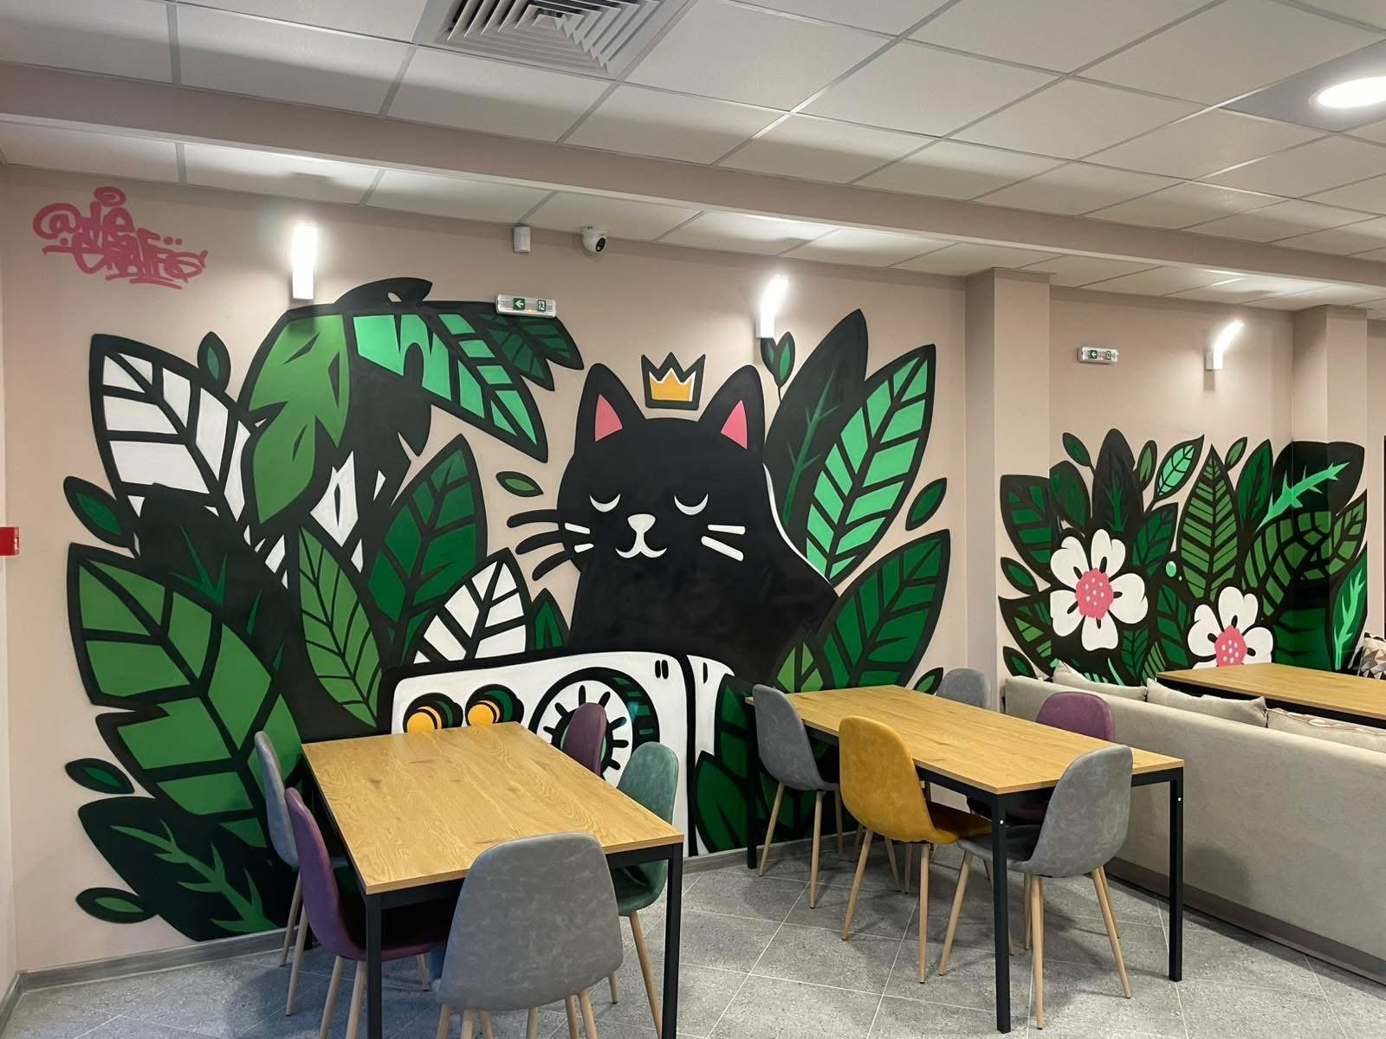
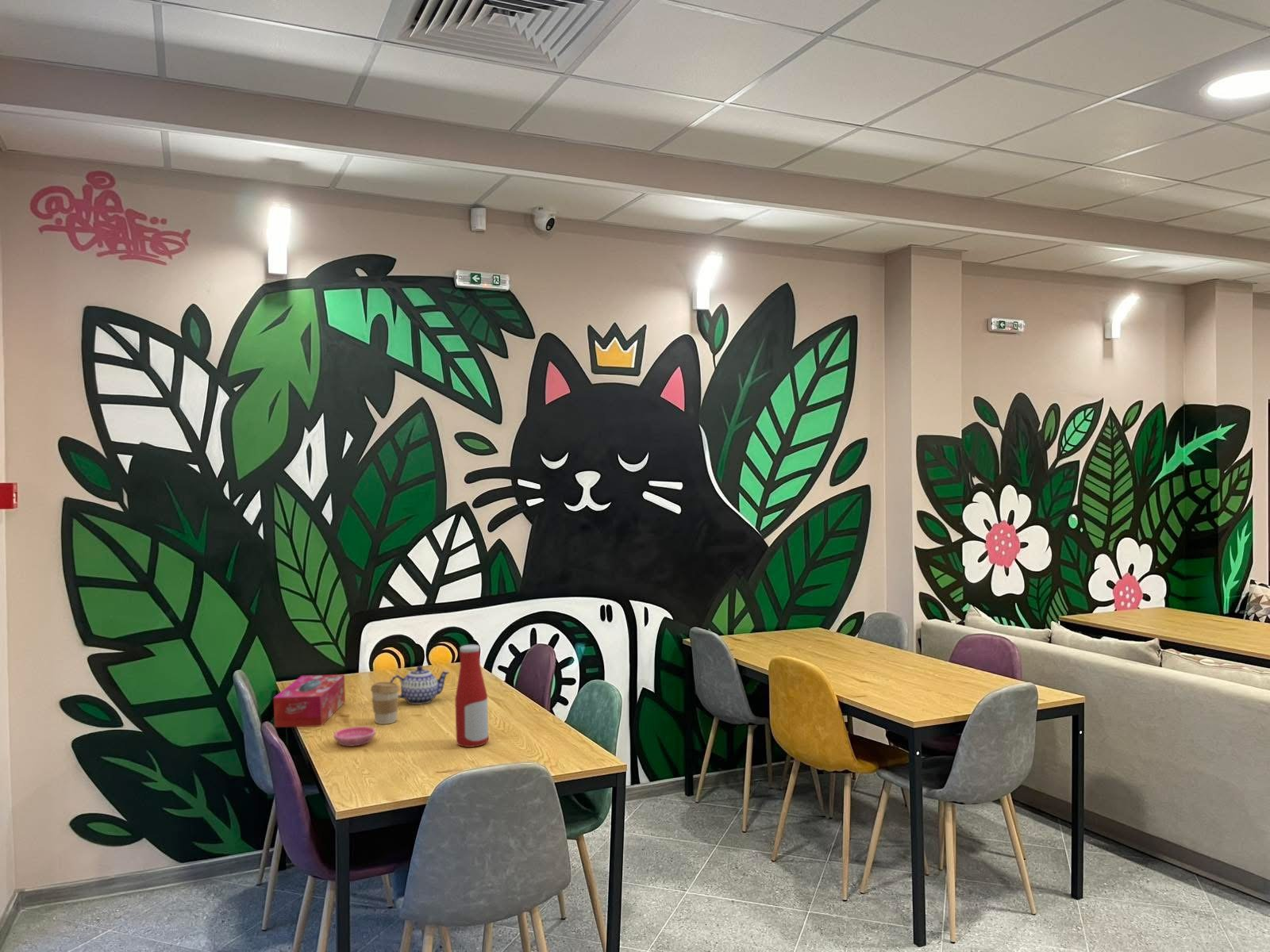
+ saucer (355, 736)
+ coffee cup (385, 701)
+ bottle (471, 694)
+ teapot (419, 683)
+ tissue box (310, 700)
